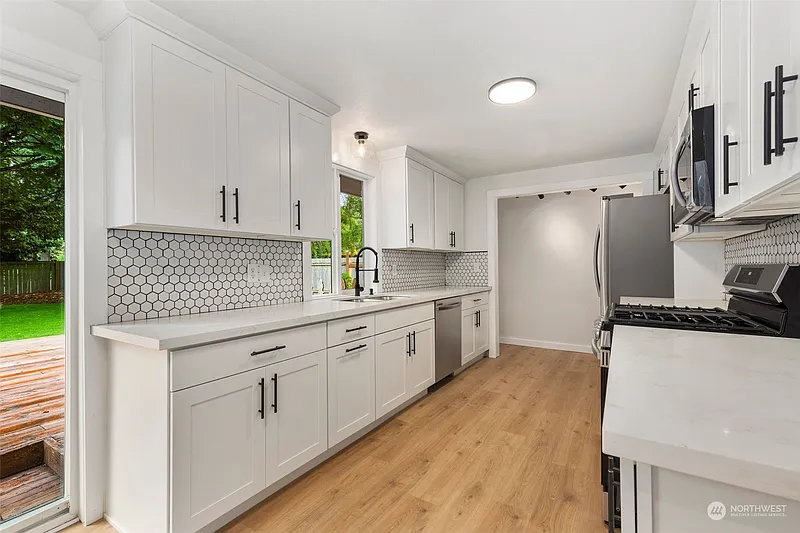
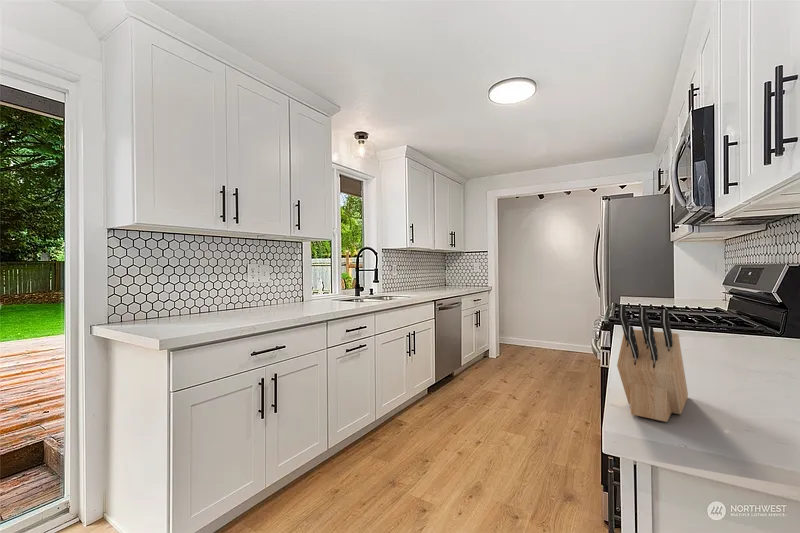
+ knife block (653, 355)
